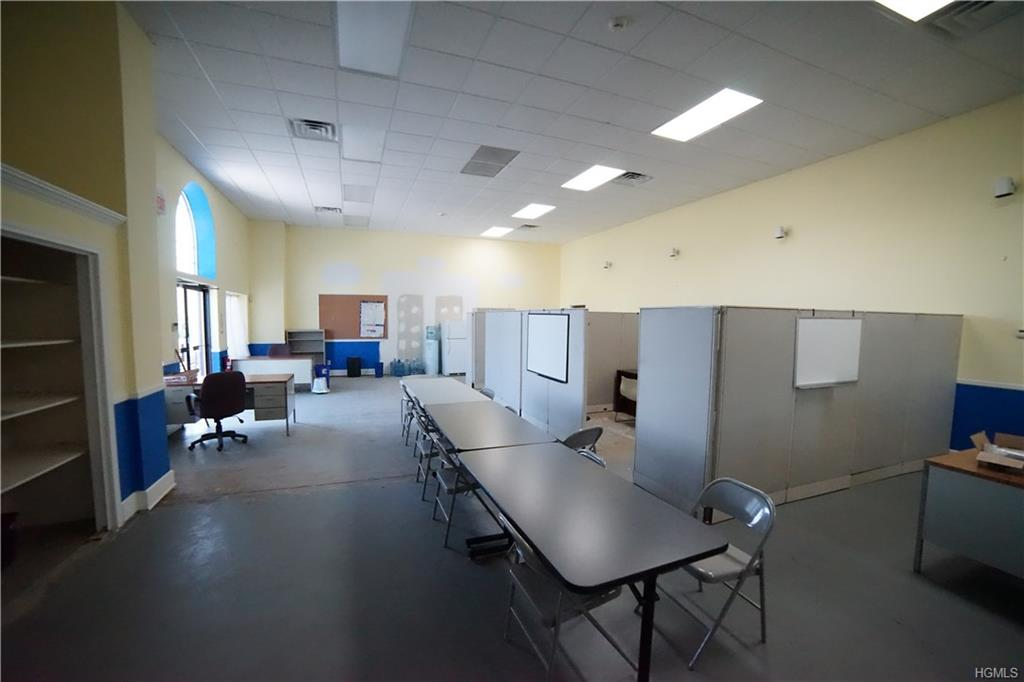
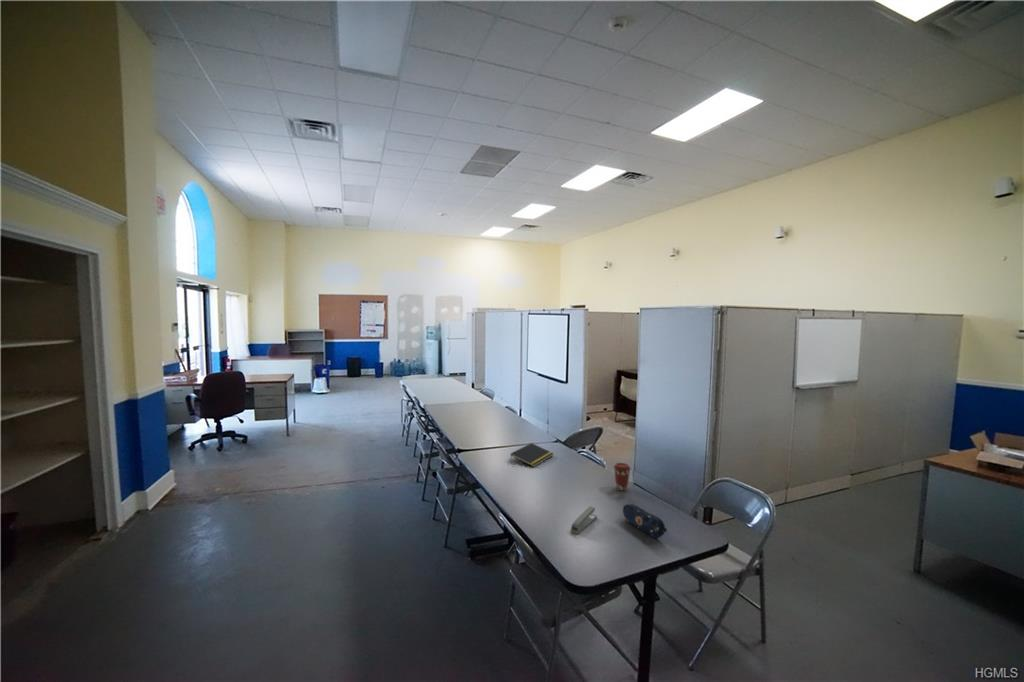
+ pencil case (642, 519)
+ notepad (532, 454)
+ stapler (584, 518)
+ coffee cup (621, 476)
